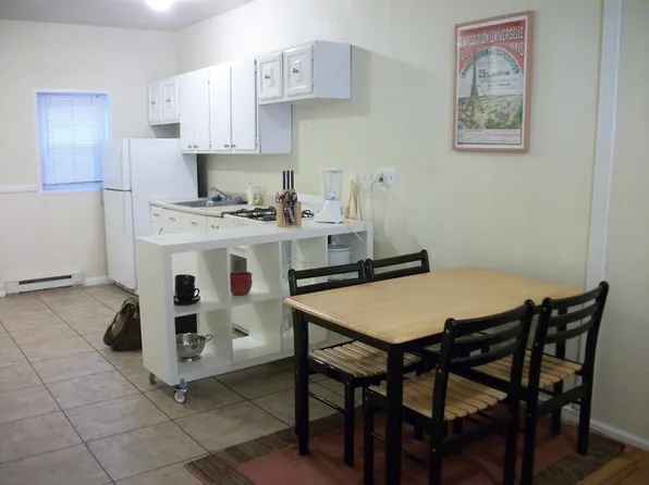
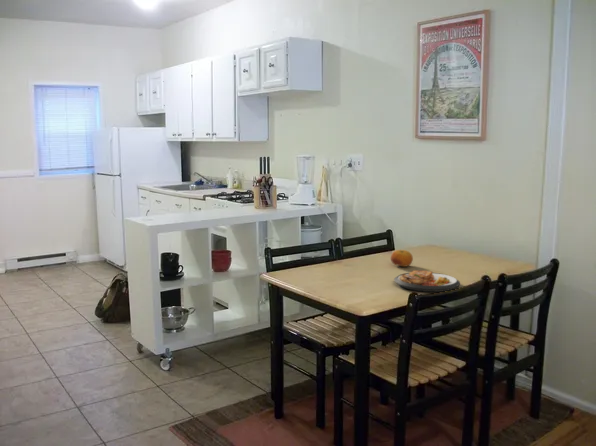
+ plate (426, 279)
+ fruit (401, 258)
